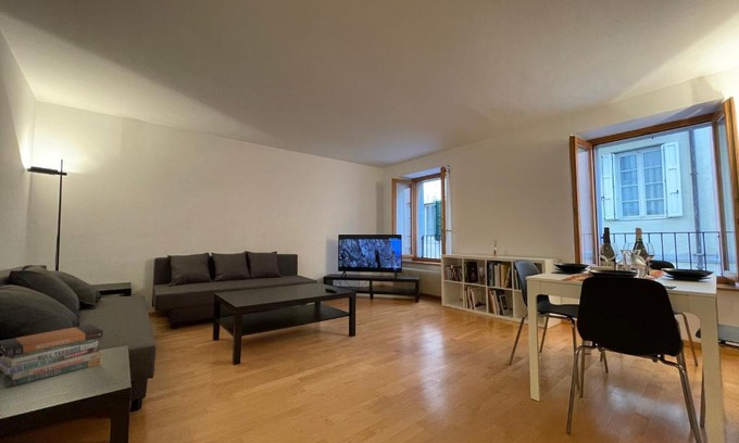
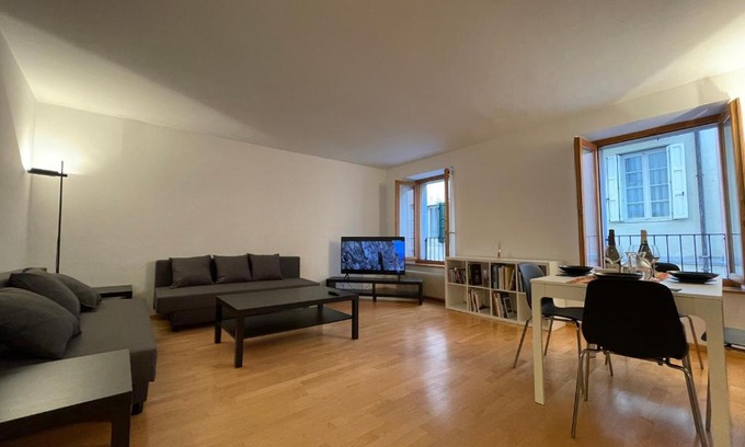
- book stack (52, 353)
